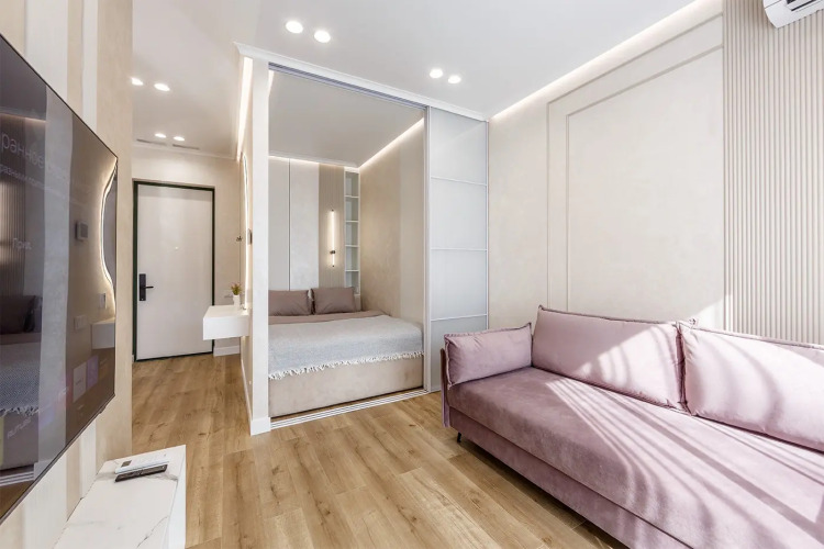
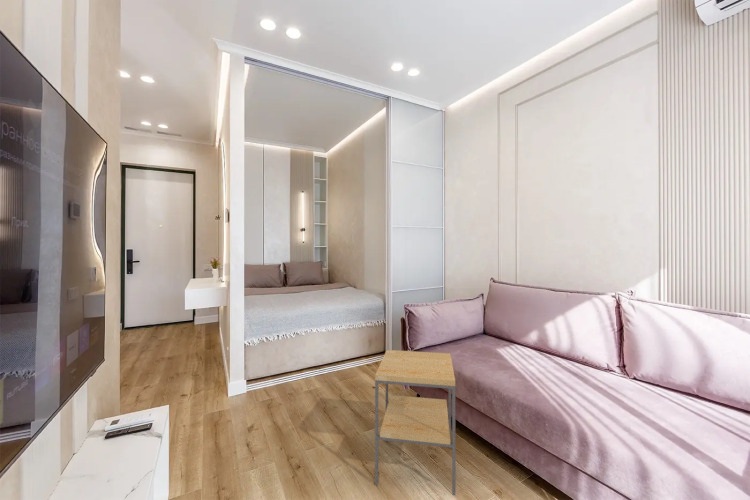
+ side table (416, 412)
